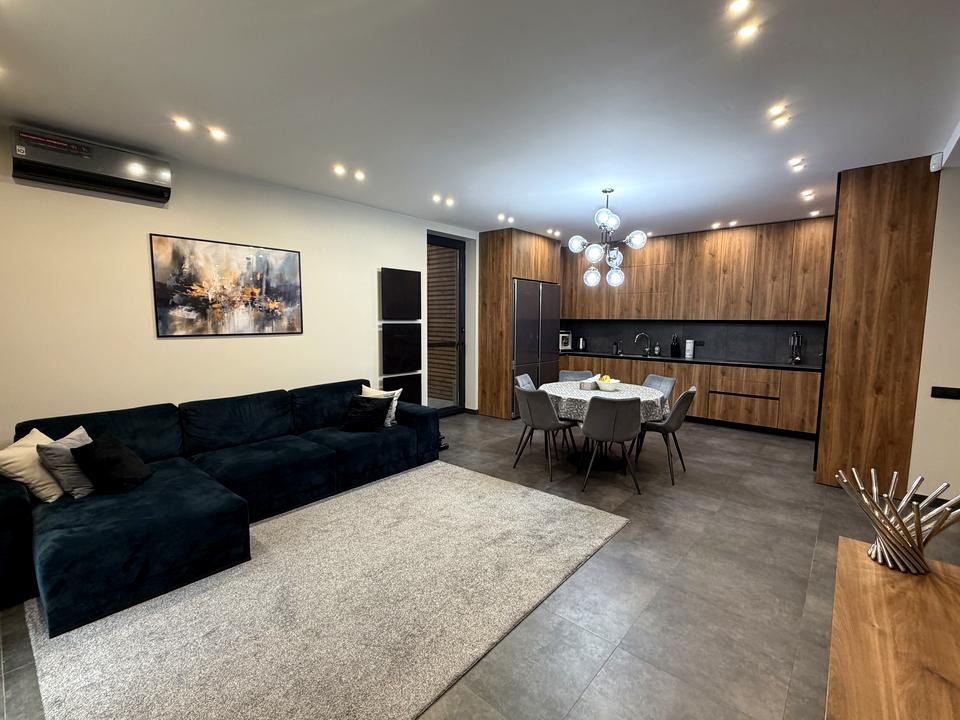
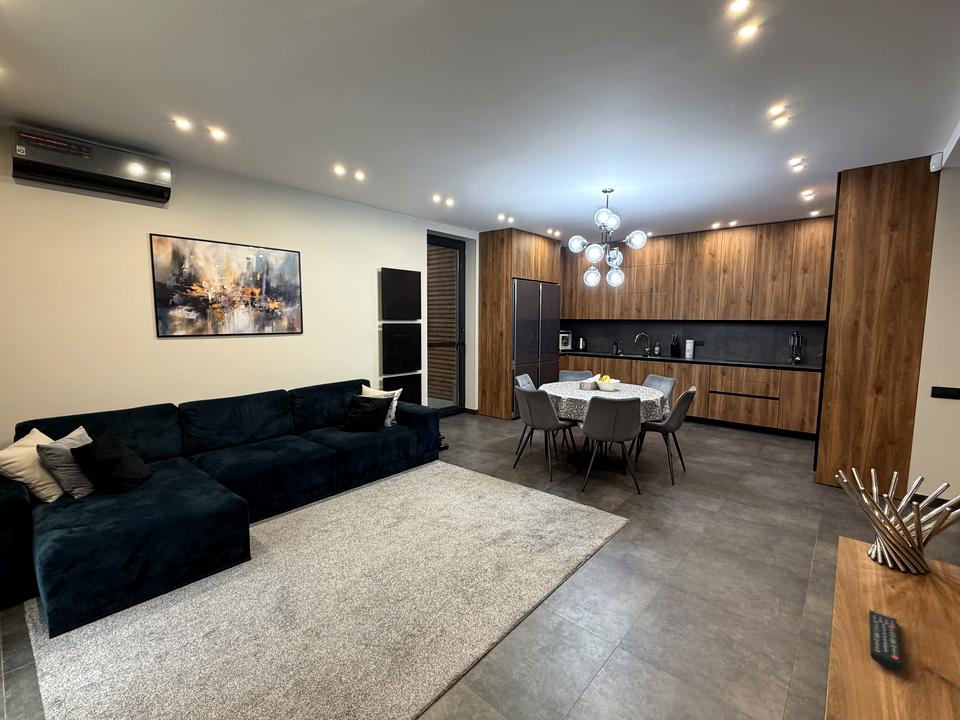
+ remote control (883, 637)
